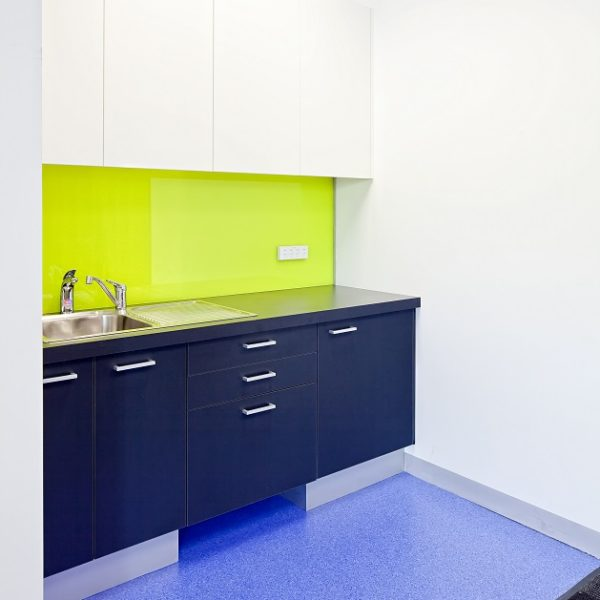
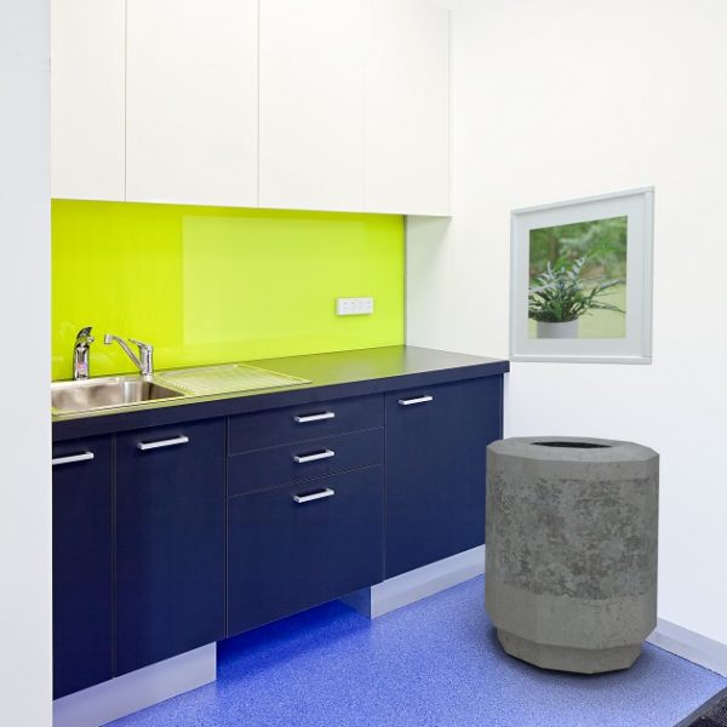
+ trash can (568, 543)
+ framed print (576, 280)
